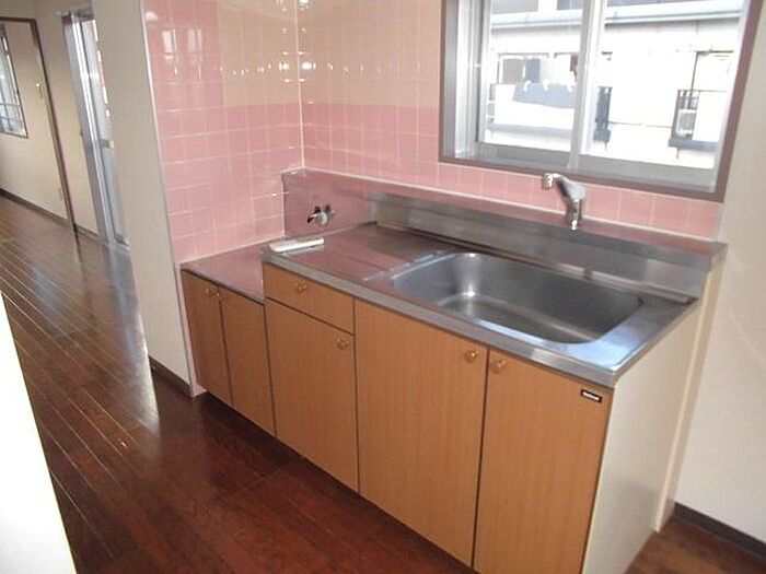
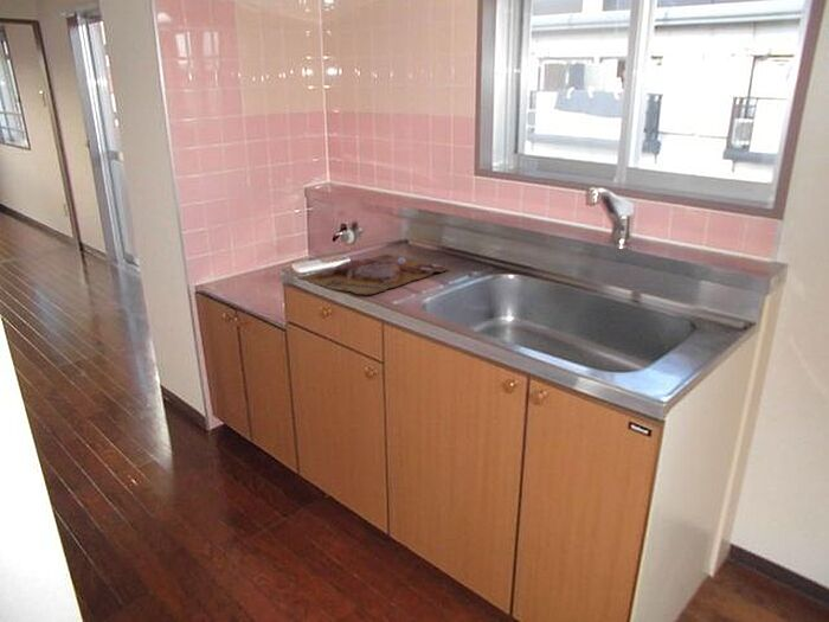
+ cutting board (375, 264)
